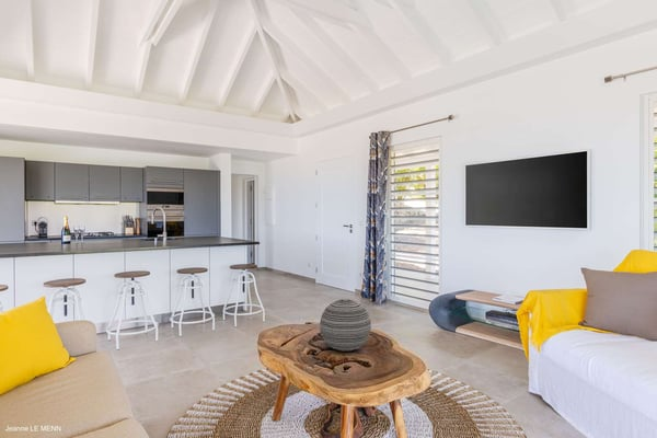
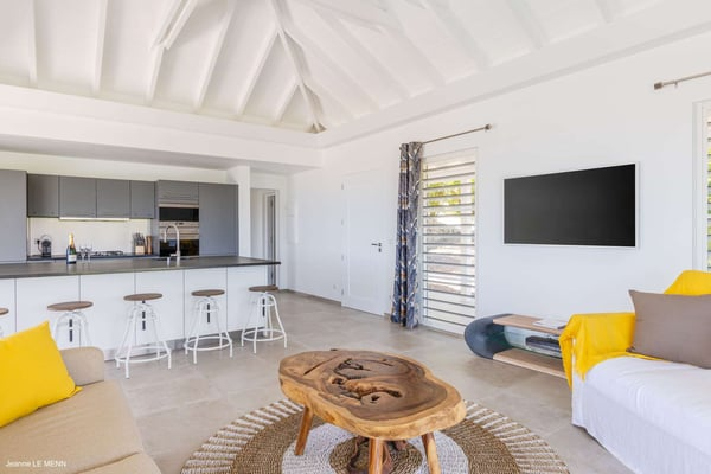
- decorative orb (345, 323)
